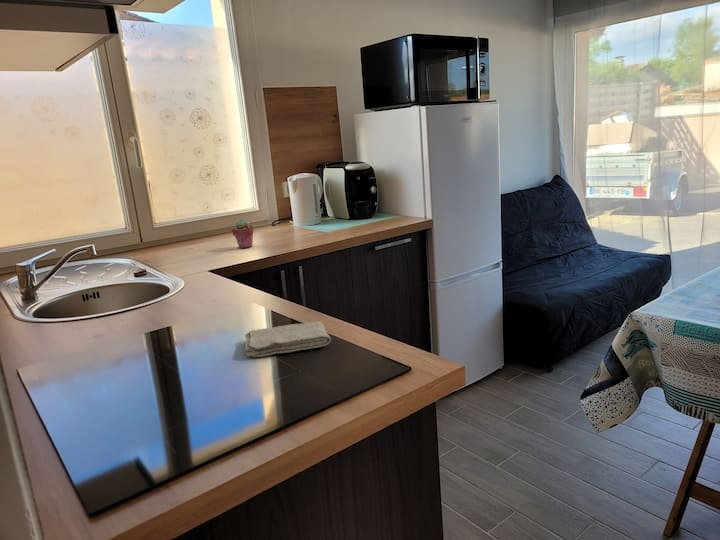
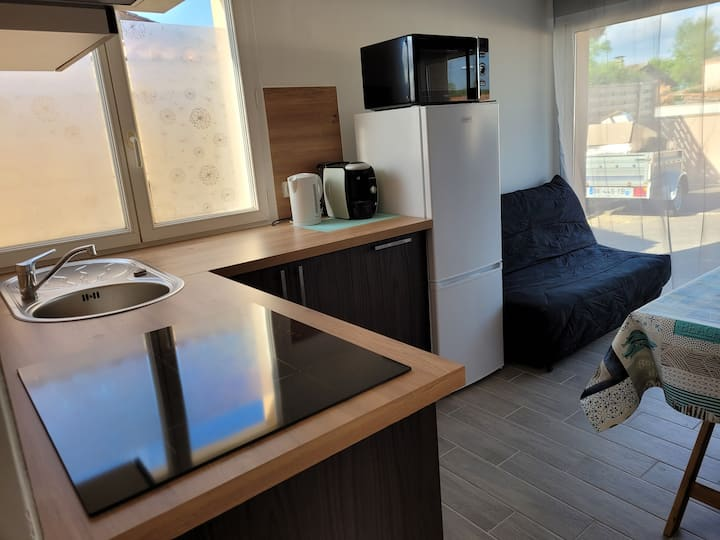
- potted succulent (243, 233)
- washcloth (286, 337)
